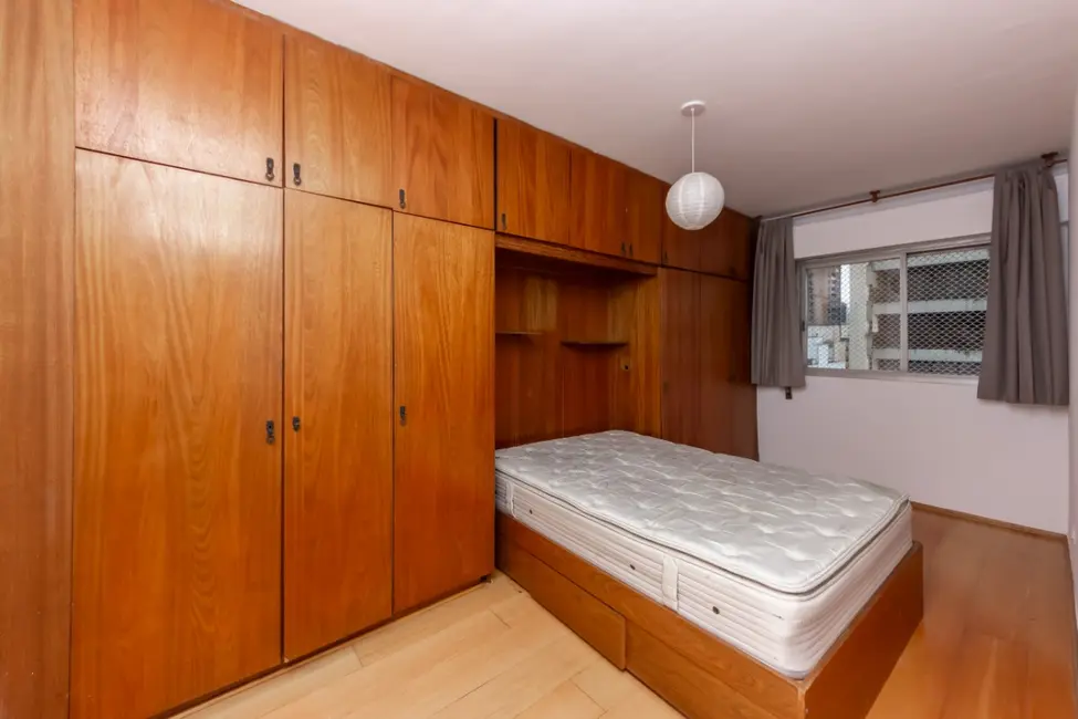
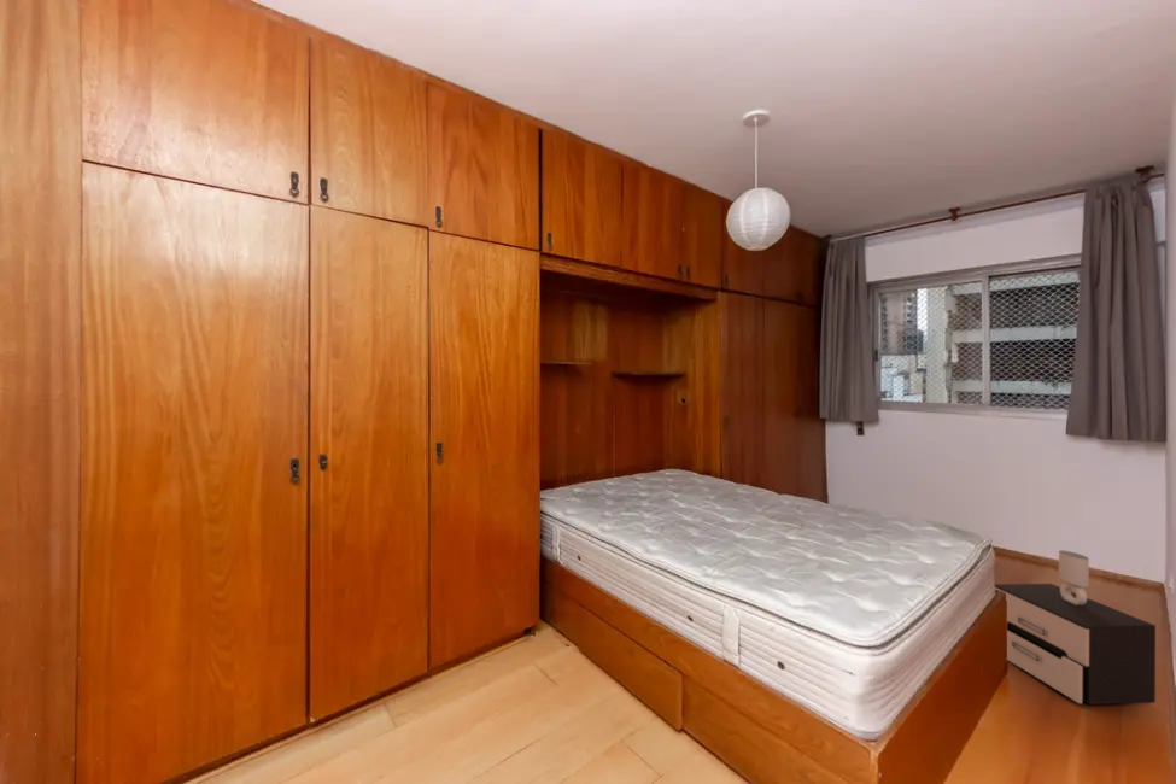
+ nightstand (1061, 614)
